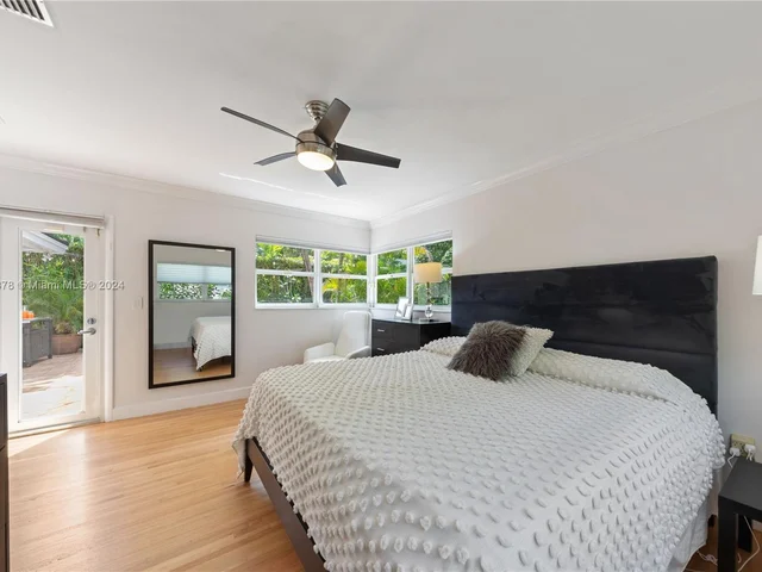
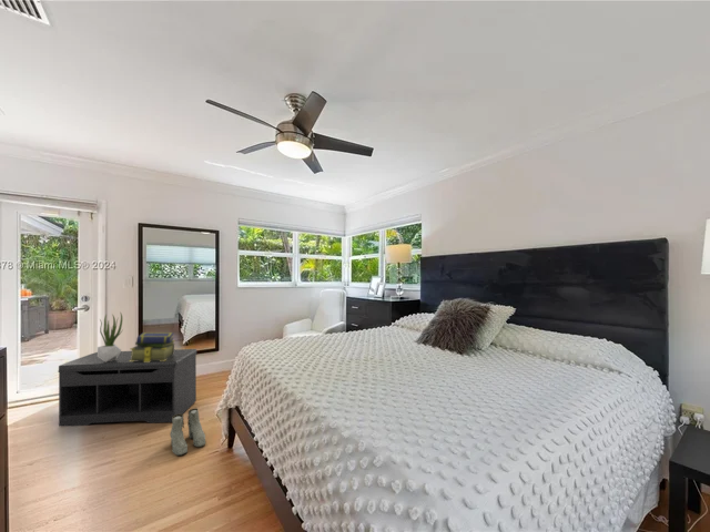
+ boots (189, 429)
+ bench (133, 383)
+ stack of books (154, 345)
+ potted plant (111, 336)
